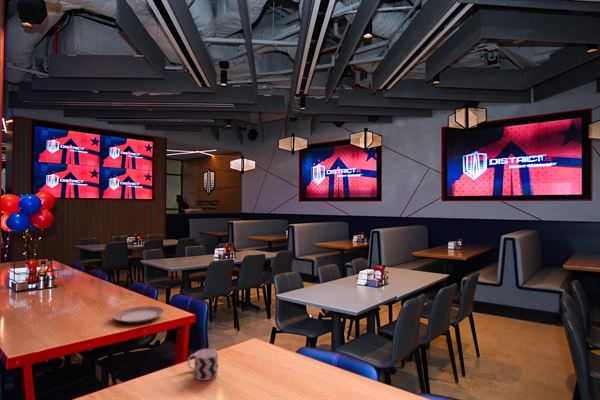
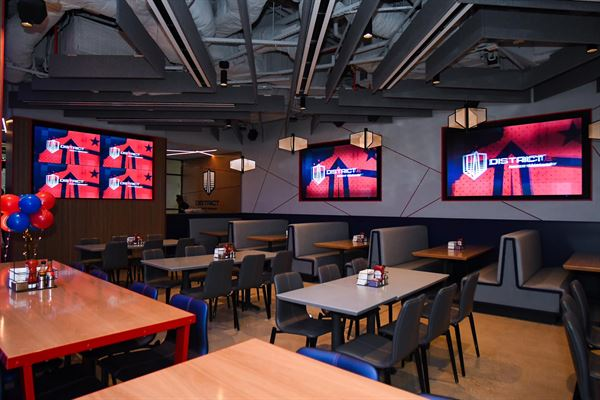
- cup (202, 364)
- dinner plate (139, 315)
